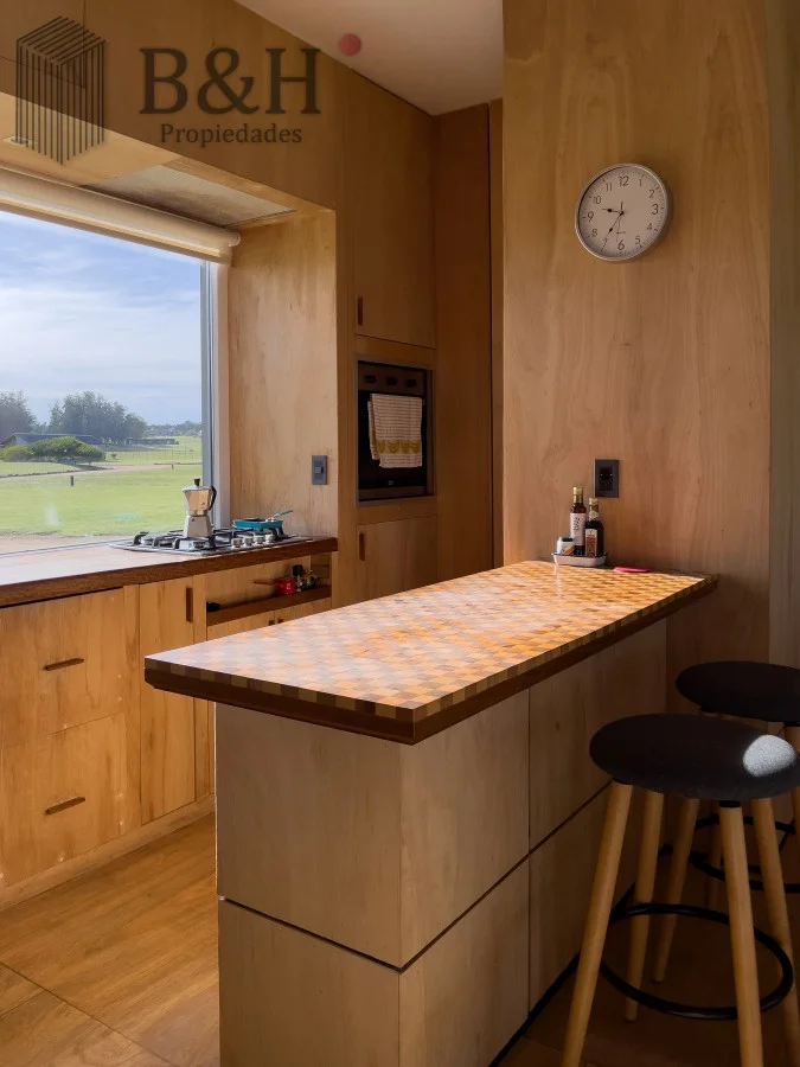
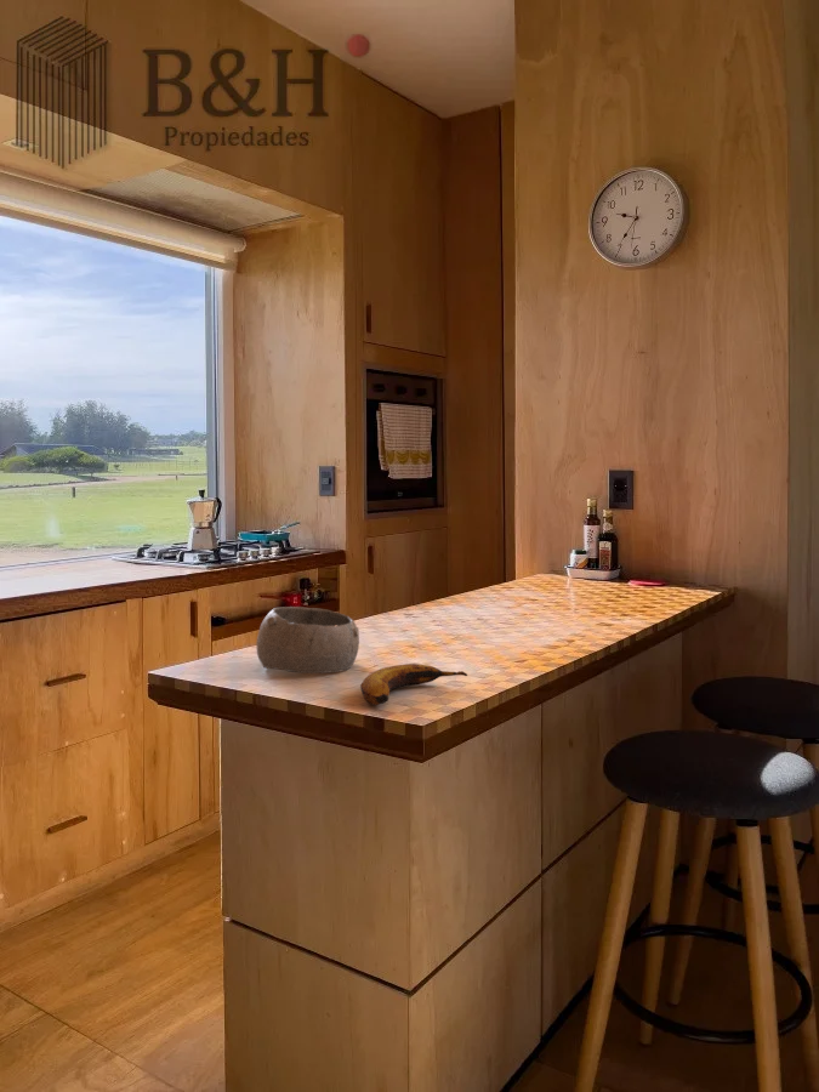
+ bowl (308, 637)
+ banana (404, 682)
